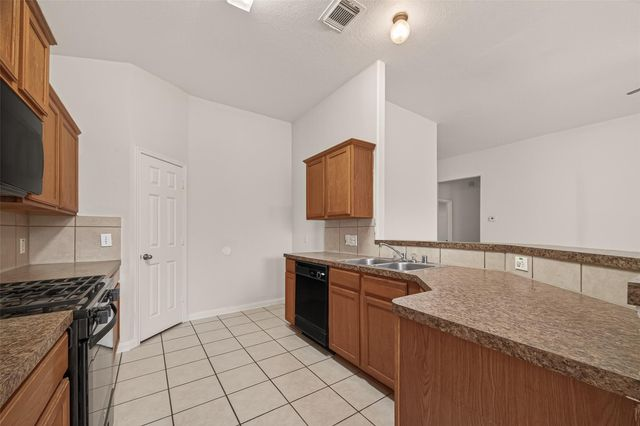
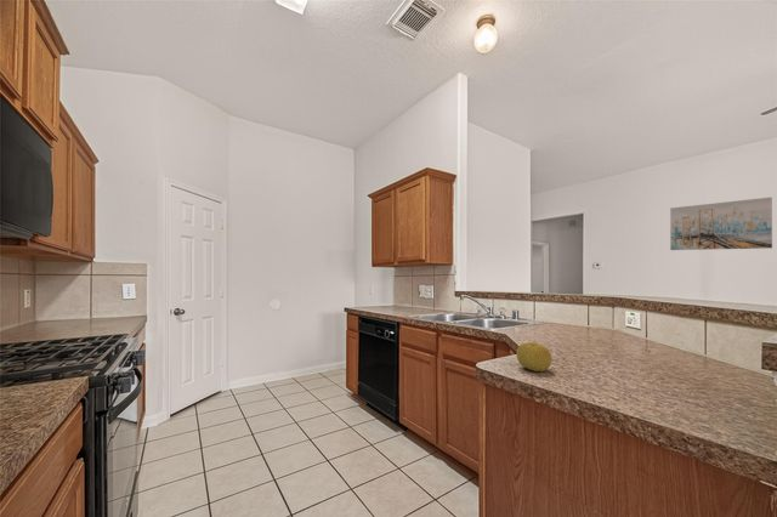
+ wall art (716, 226)
+ fruit (533, 356)
